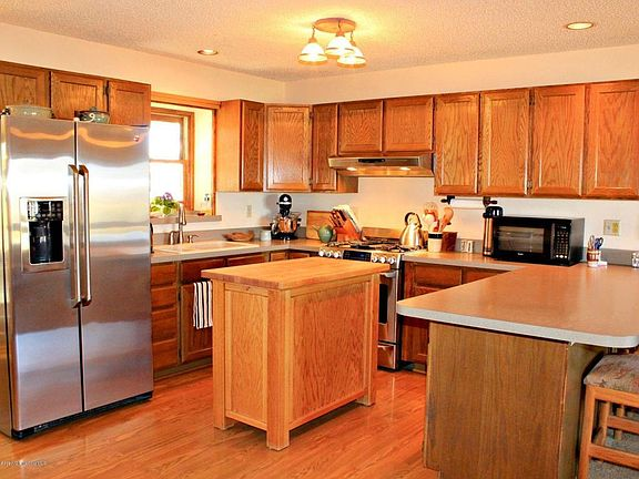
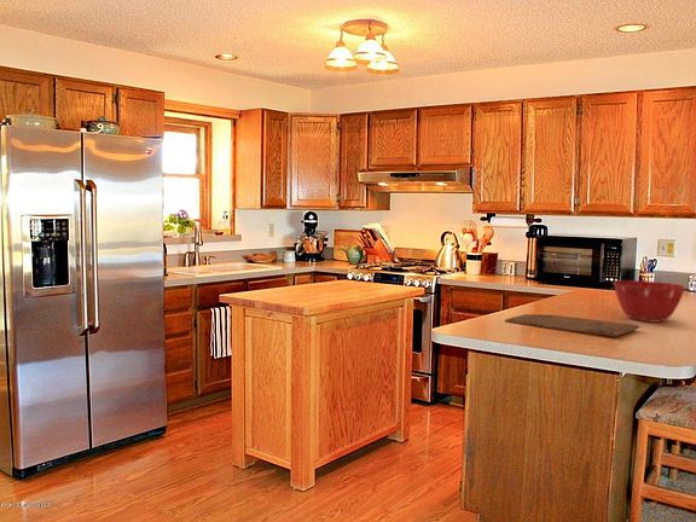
+ cutting board (570, 323)
+ mixing bowl (648, 301)
